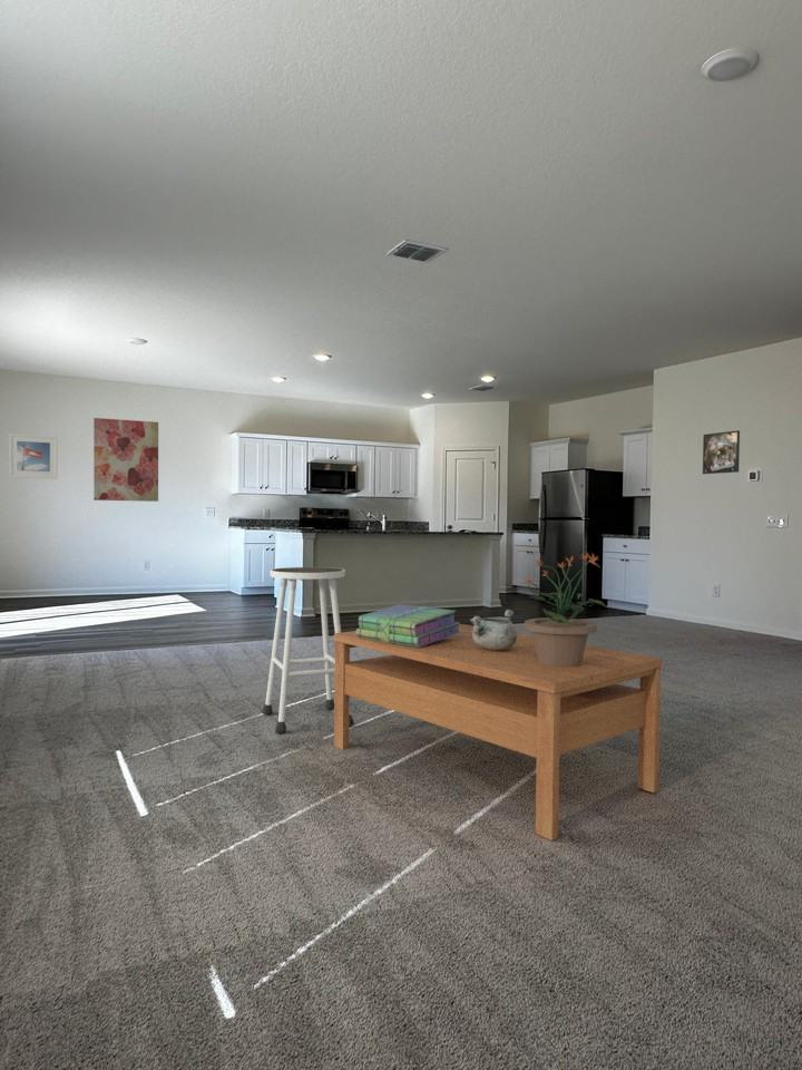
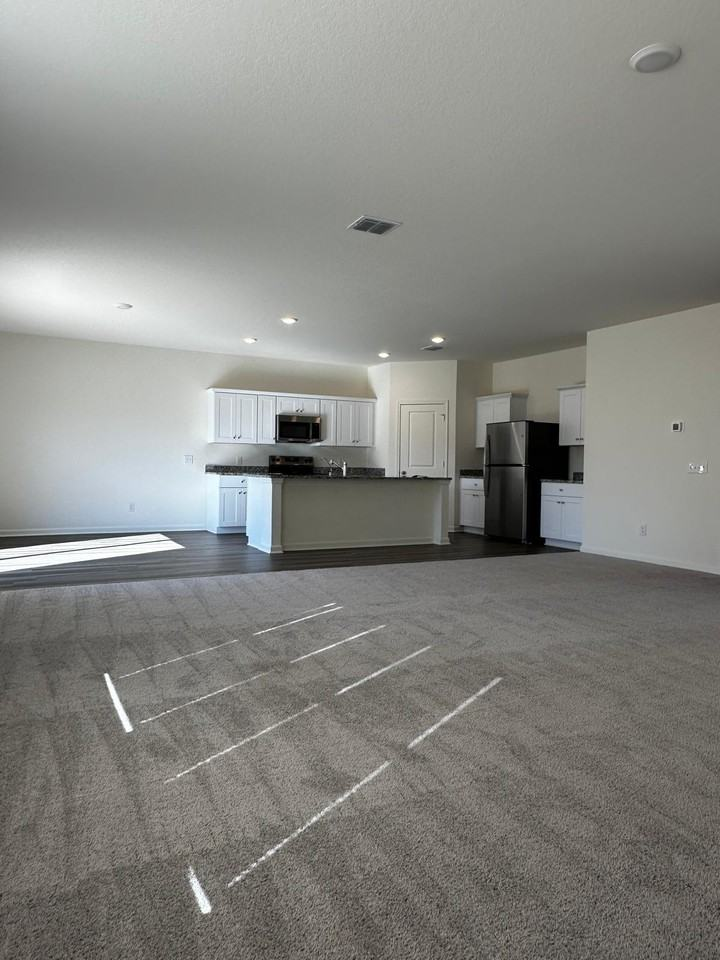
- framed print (721, 453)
- stack of books (408, 626)
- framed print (33, 456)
- stool (312, 658)
- wall art (126, 460)
- potted plant (566, 606)
- coffee table (483, 706)
- decorative bowl (493, 630)
